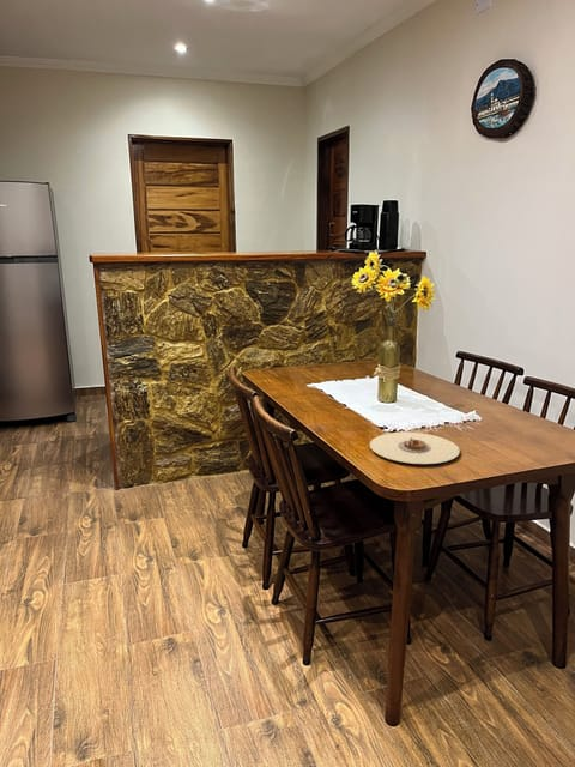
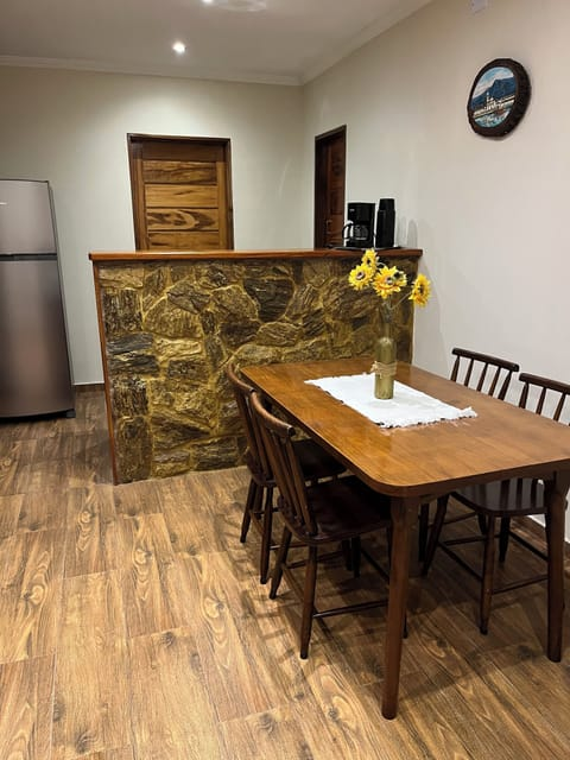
- plate (413, 442)
